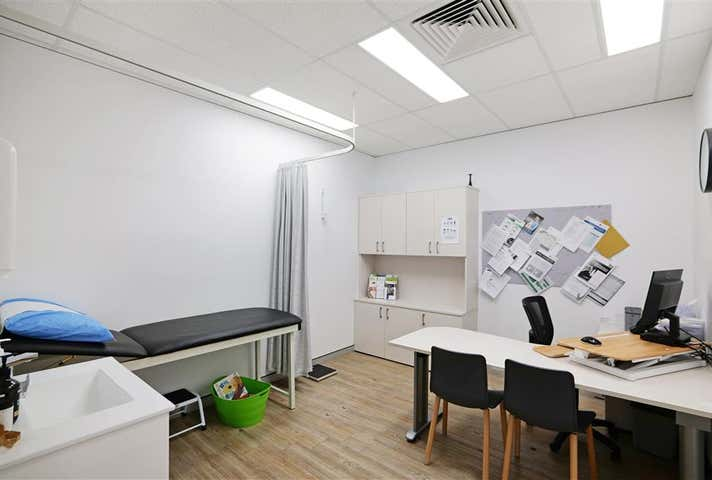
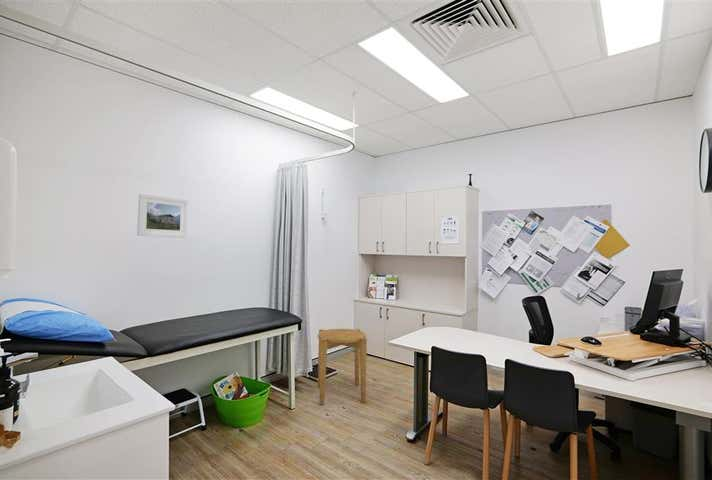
+ side table (355, 363)
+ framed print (163, 217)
